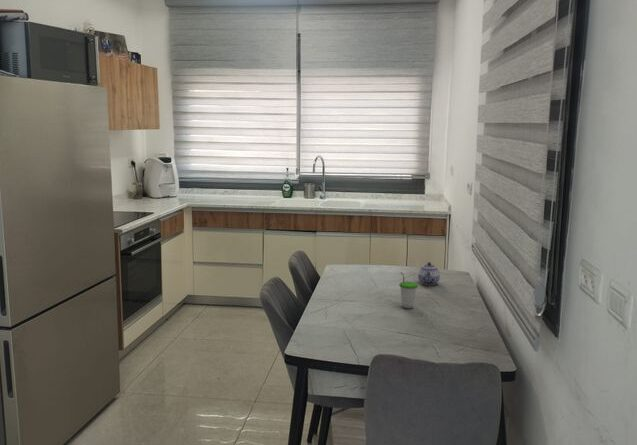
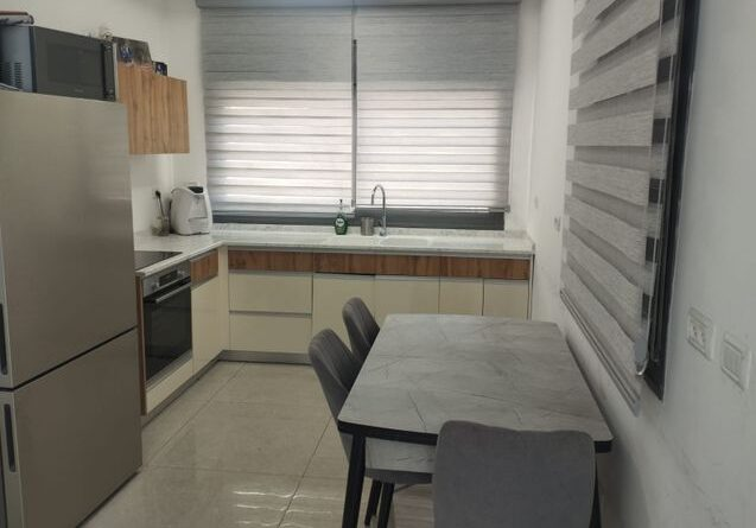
- cup (408, 290)
- teapot (429, 272)
